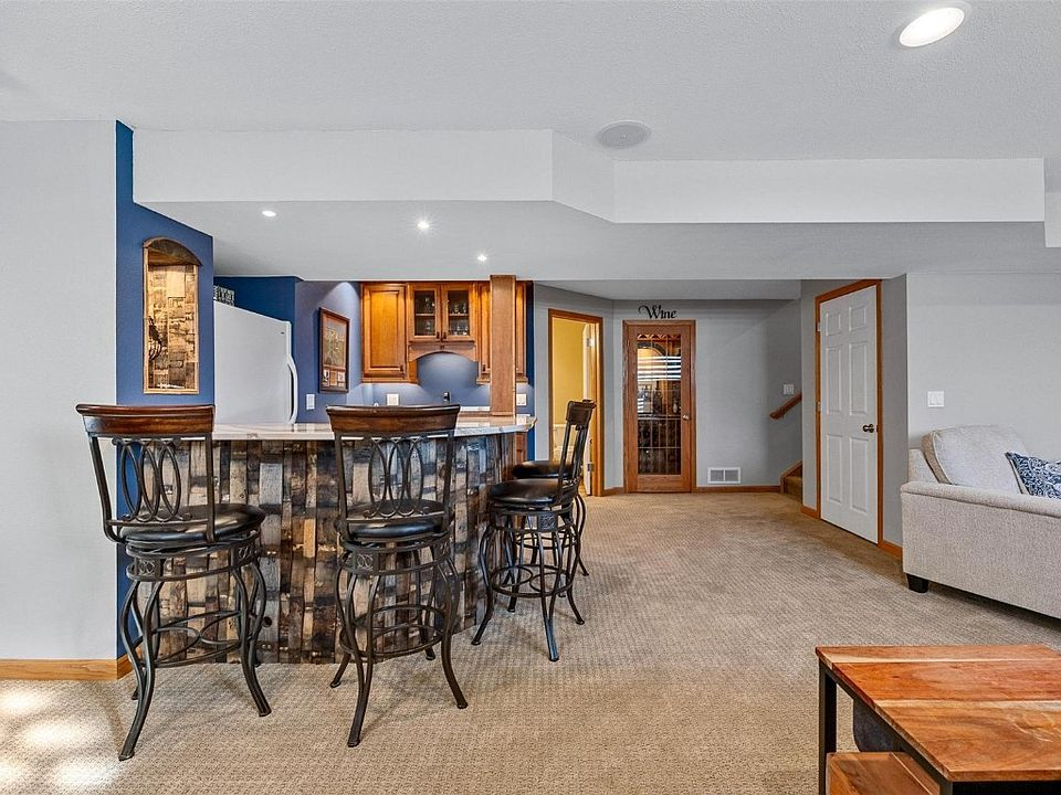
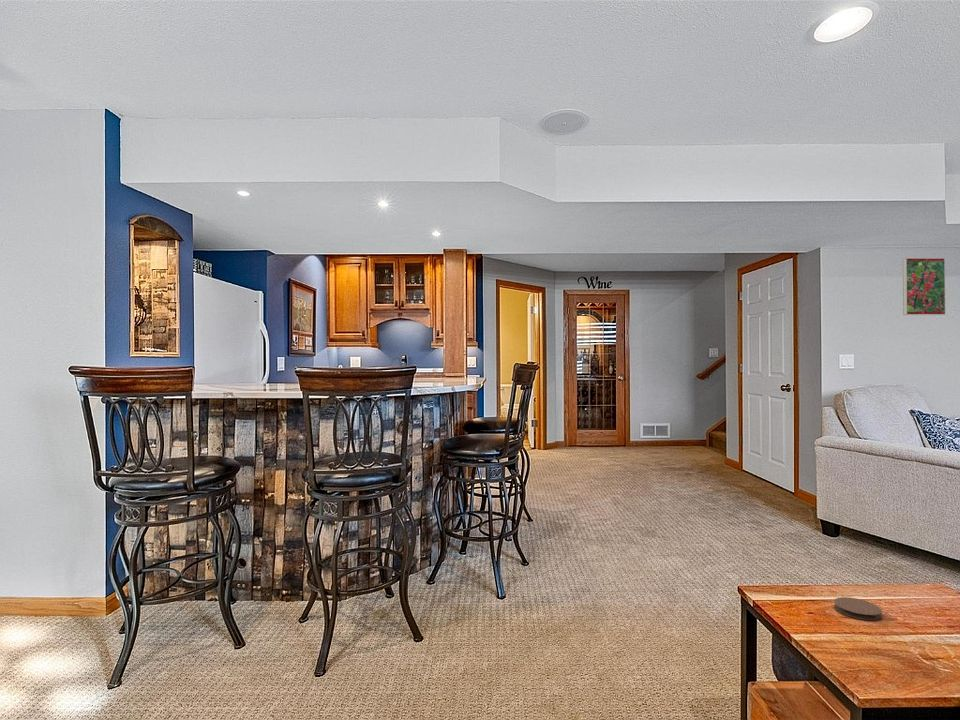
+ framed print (924, 286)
+ coaster (857, 608)
